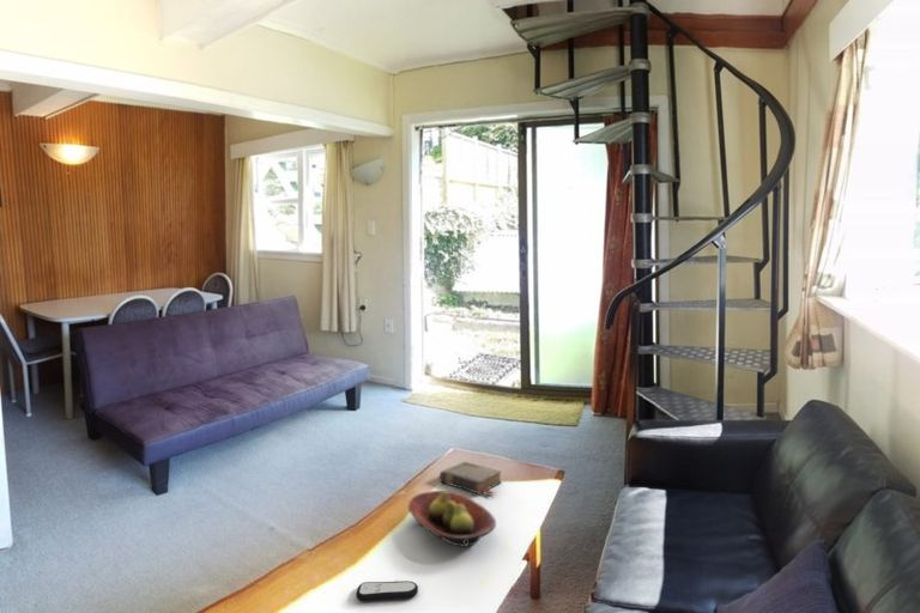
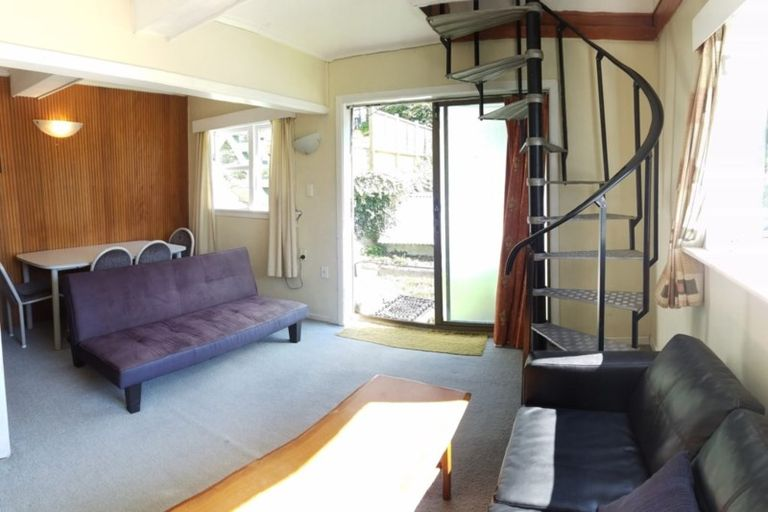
- book (476, 478)
- remote control (387, 590)
- fruit bowl (450, 514)
